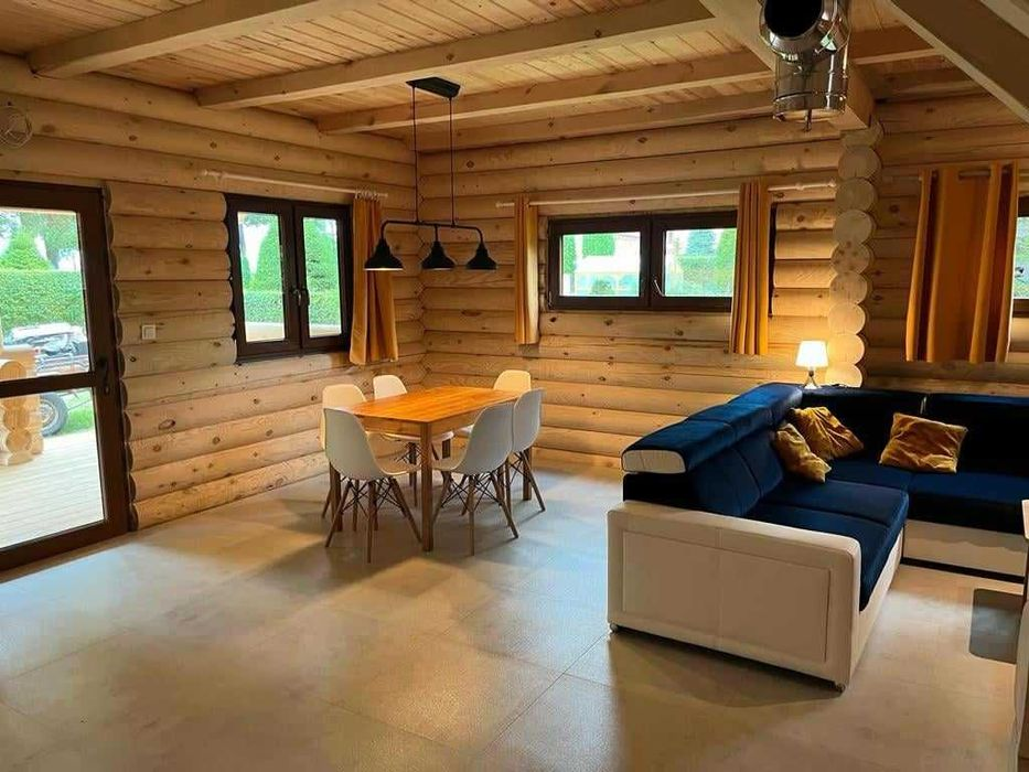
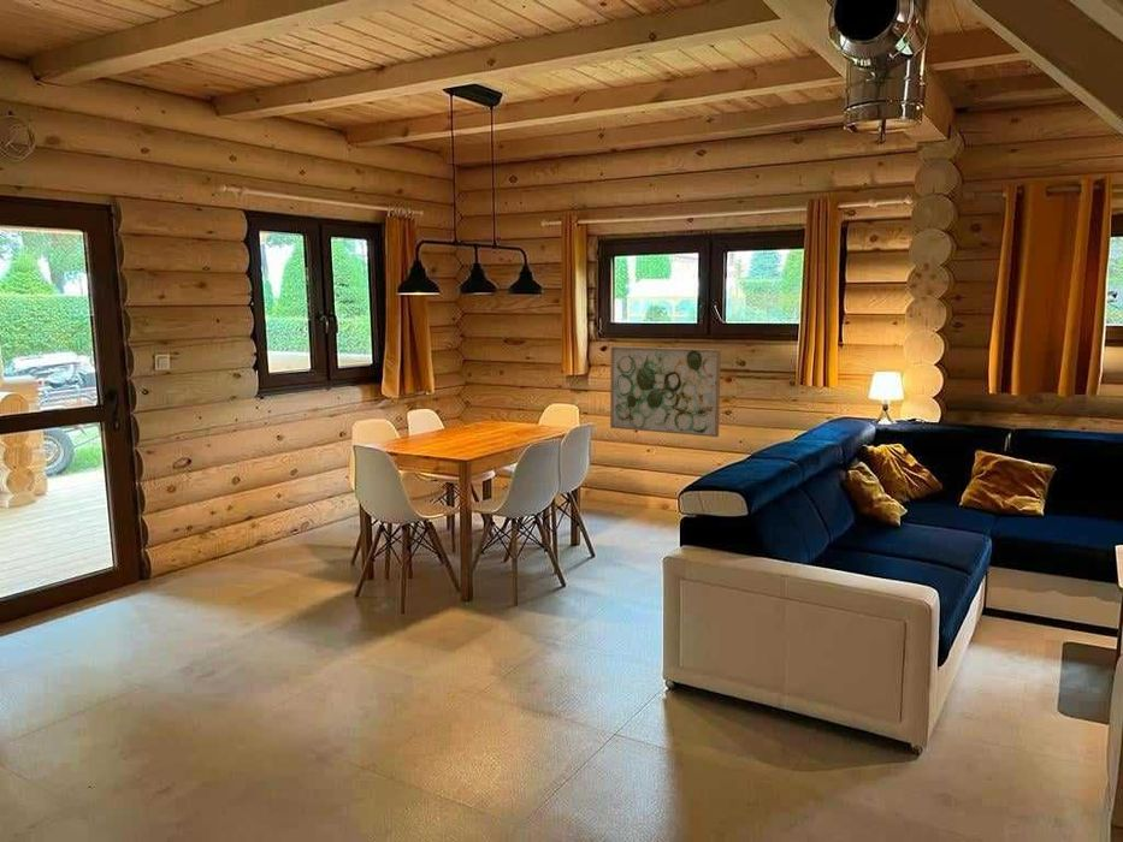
+ wall art (662, 390)
